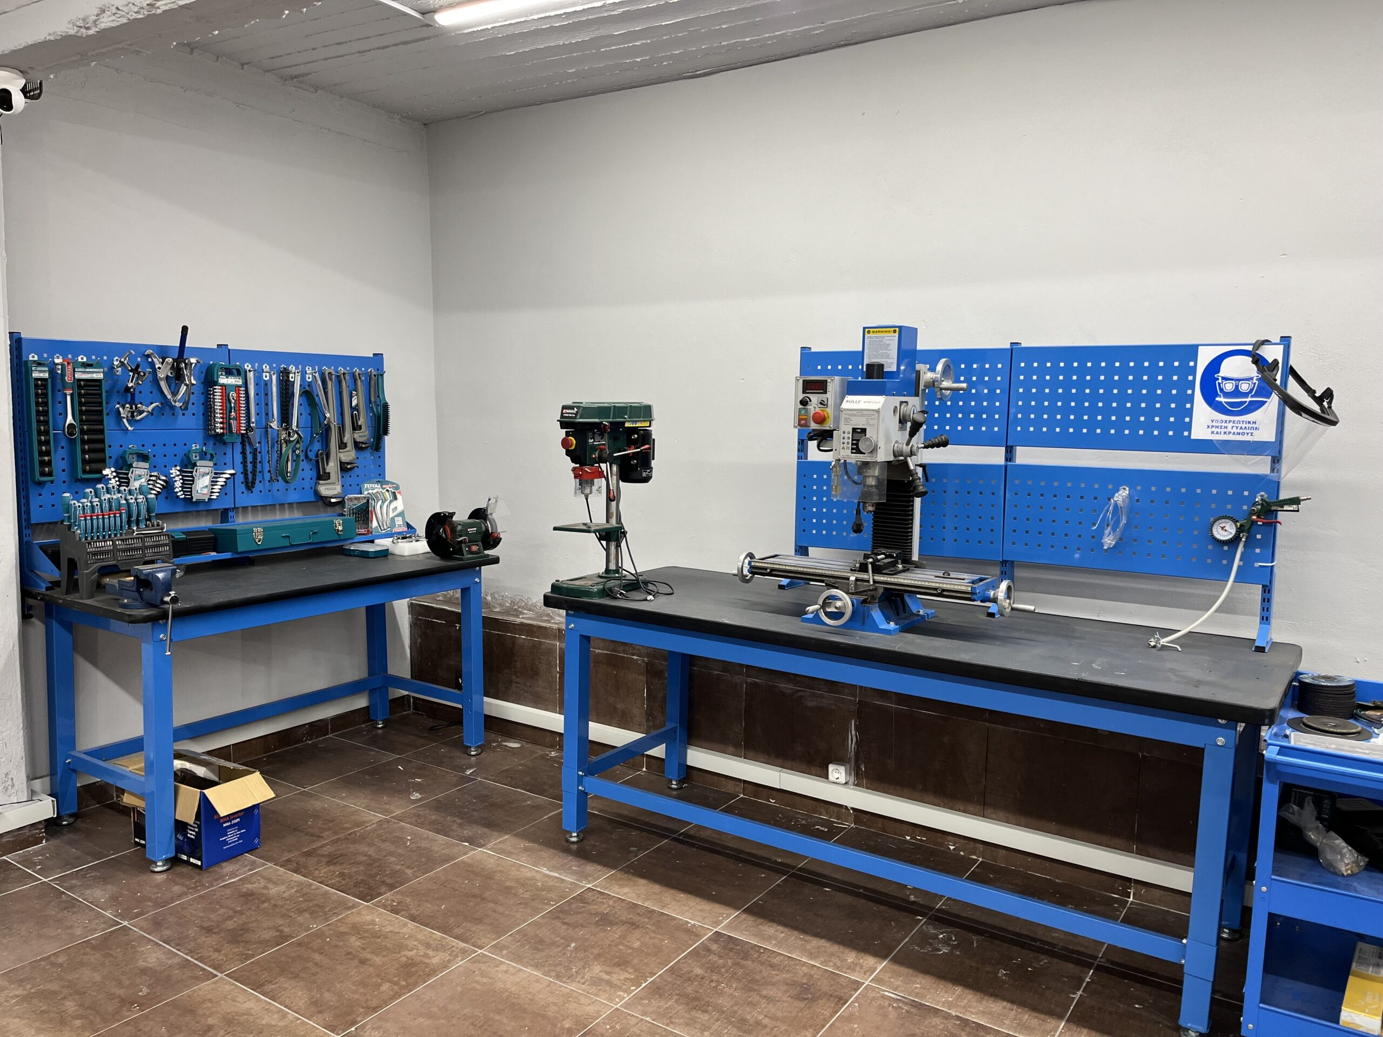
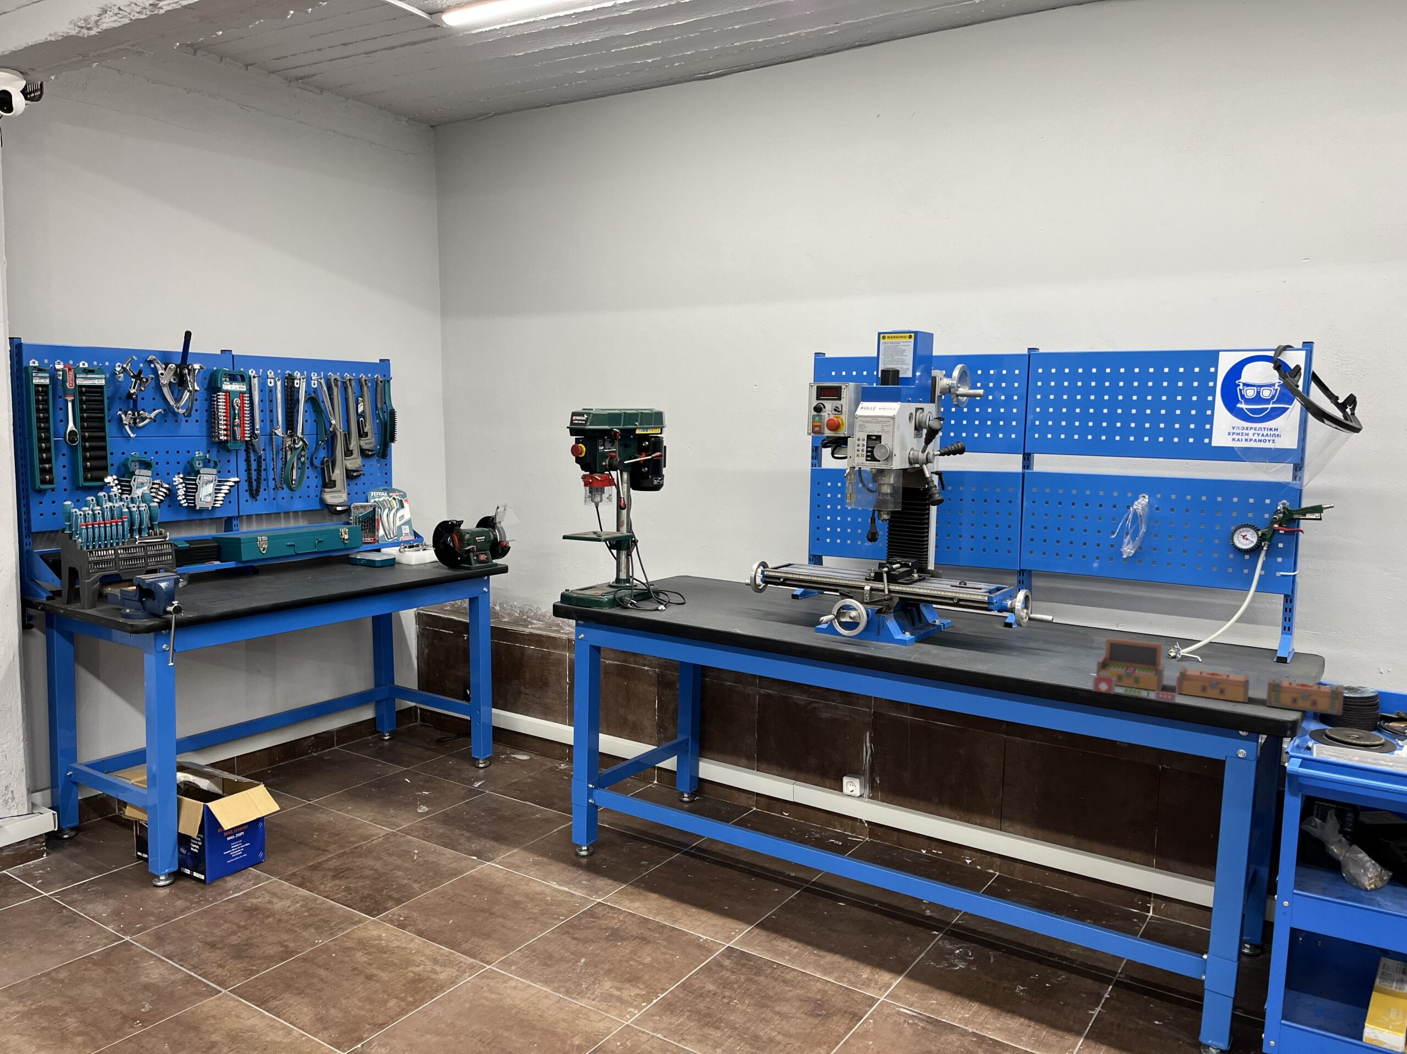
+ tool box (1213, 678)
